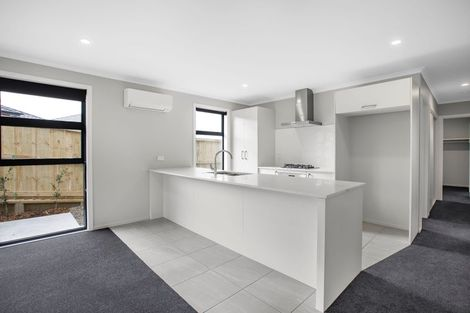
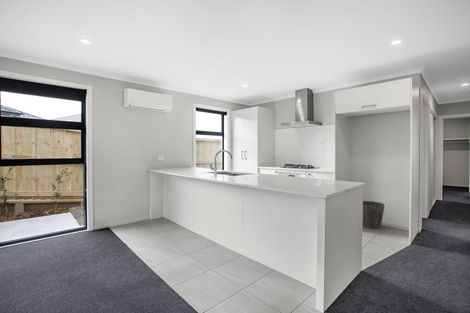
+ waste bin (370, 214)
